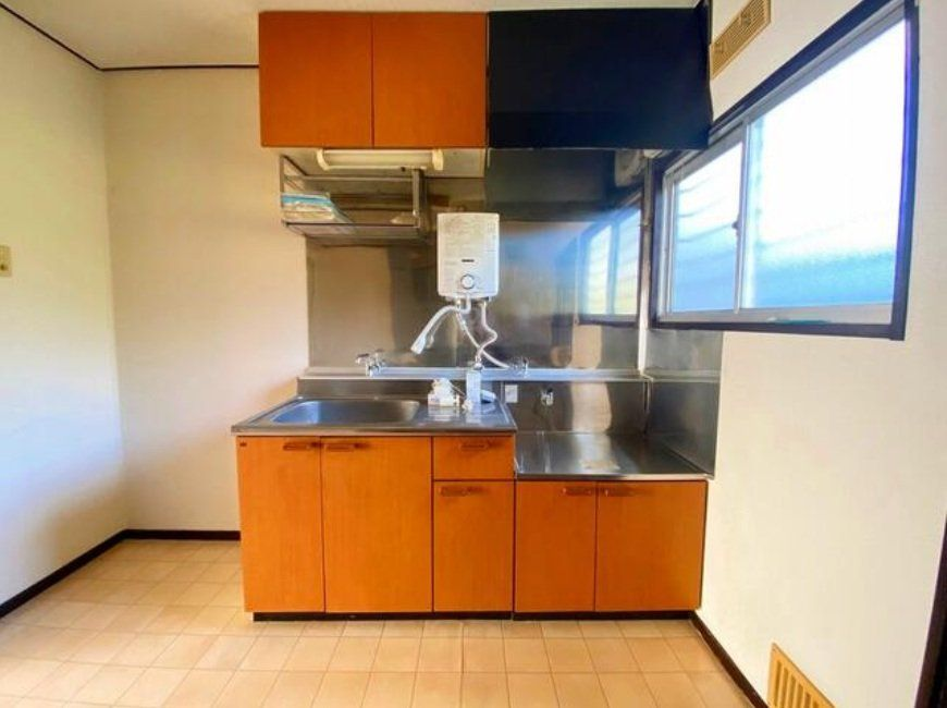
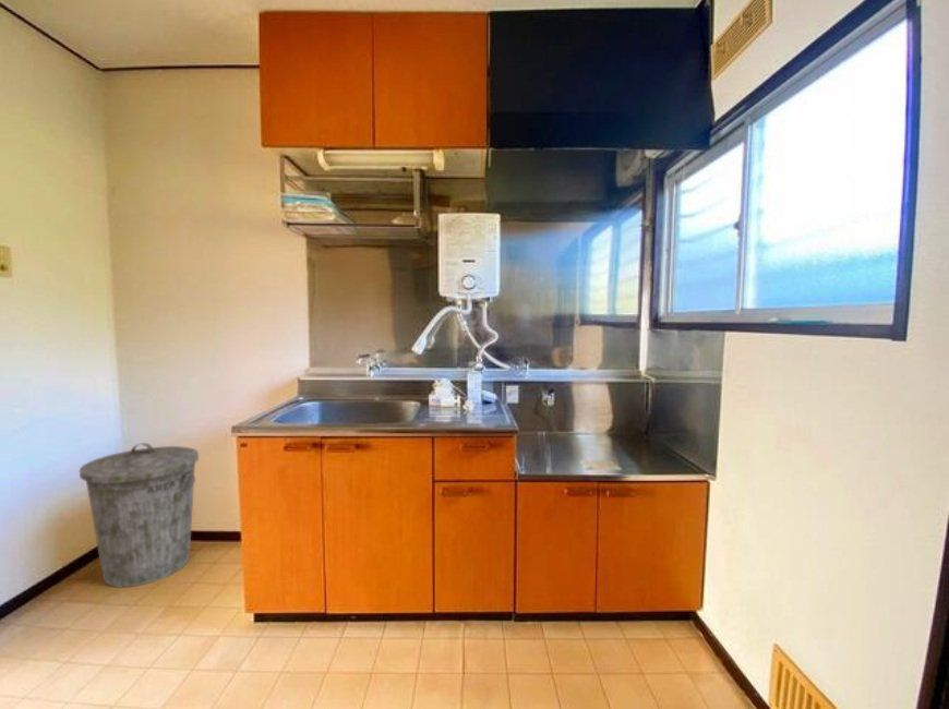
+ trash can (144, 505)
